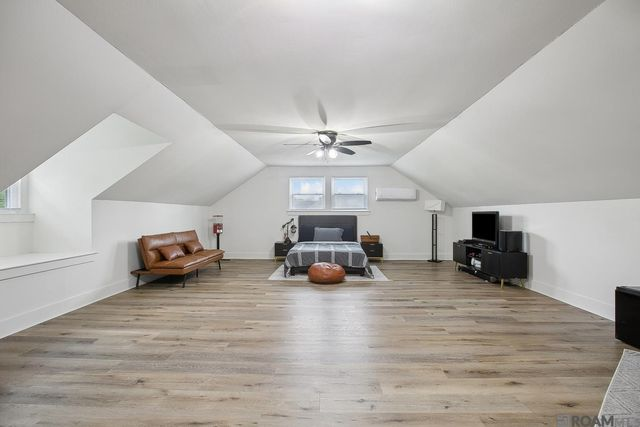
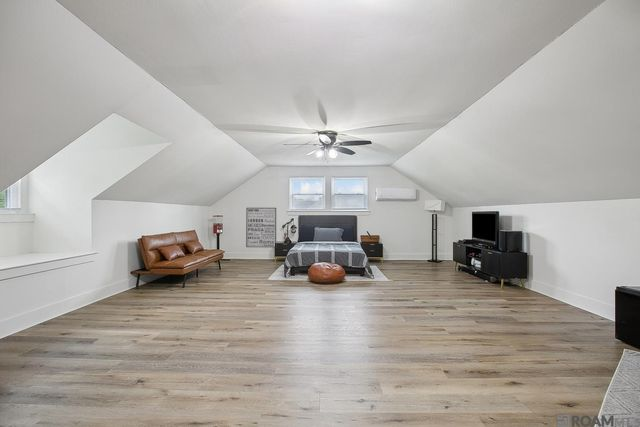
+ wall art (261, 227)
